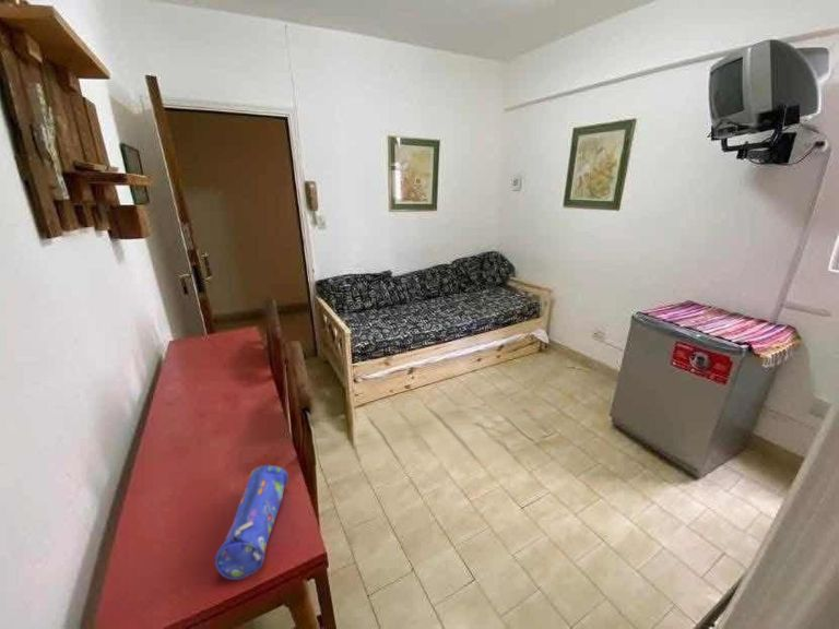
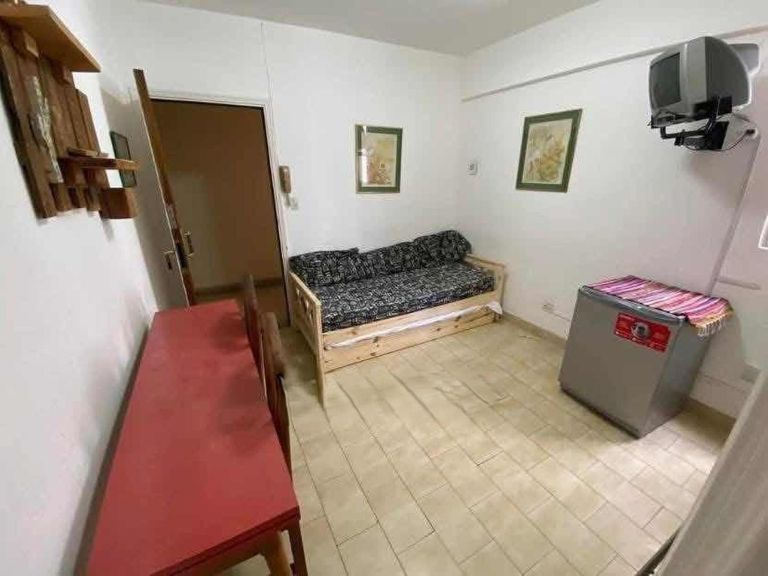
- pencil case (256, 513)
